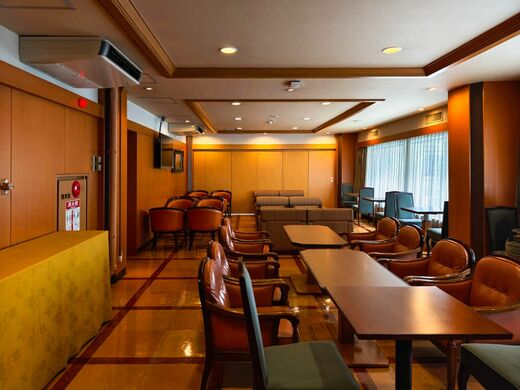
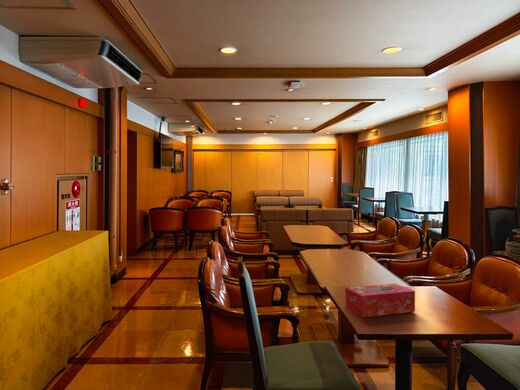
+ tissue box (379, 299)
